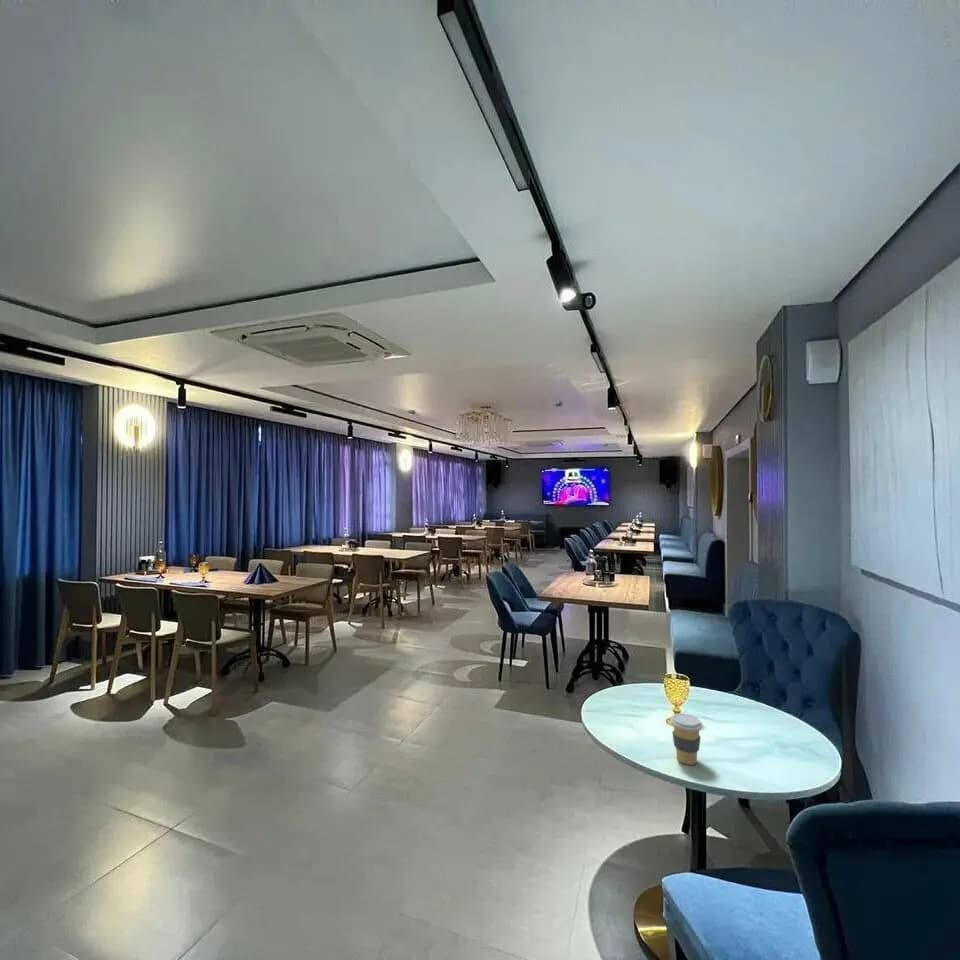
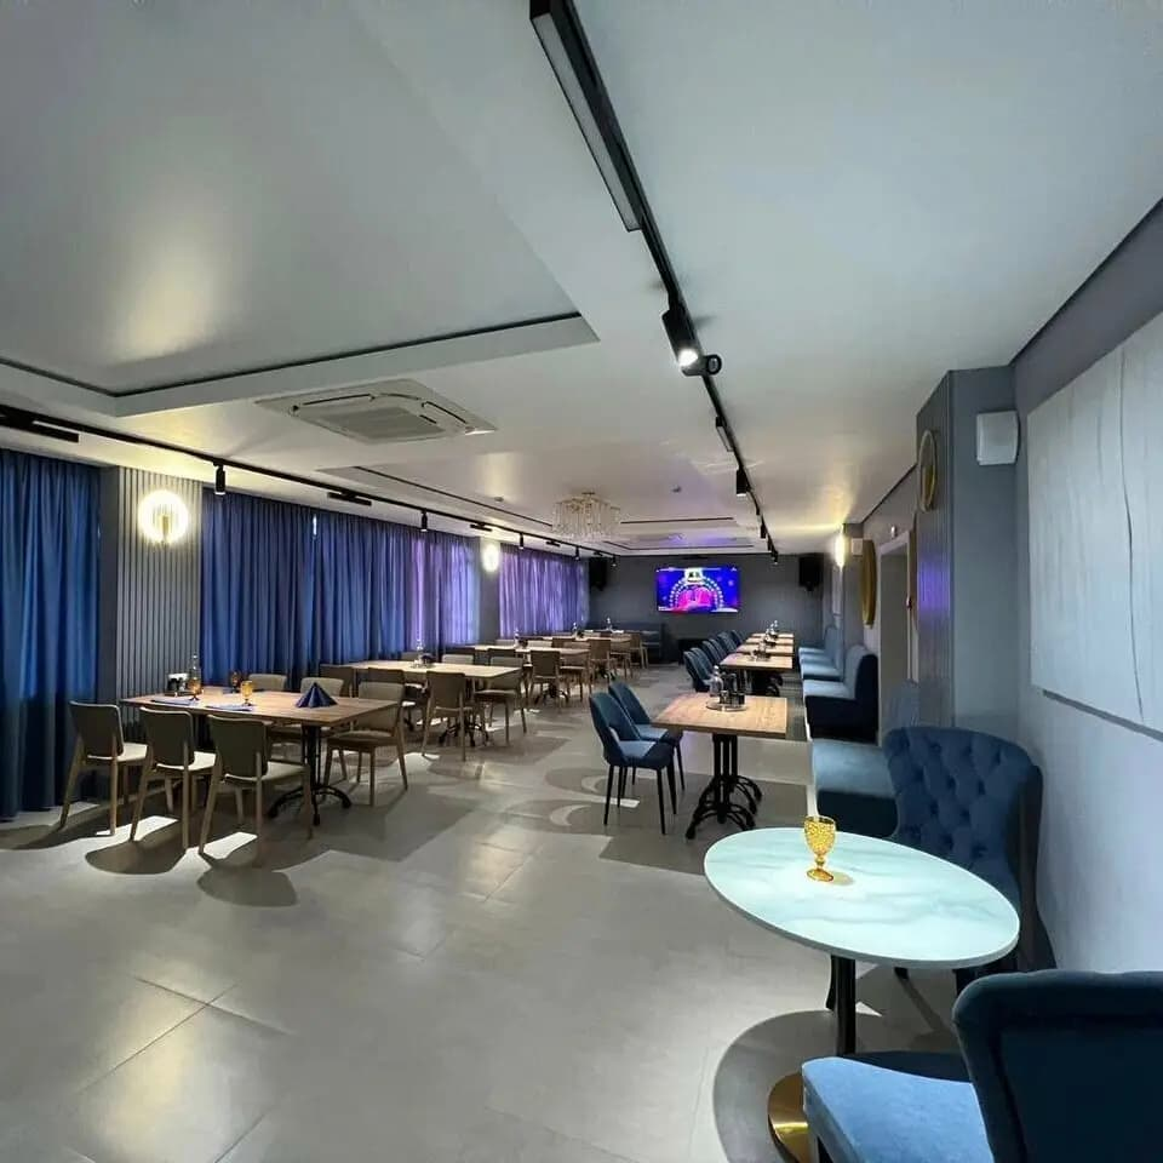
- coffee cup (686, 739)
